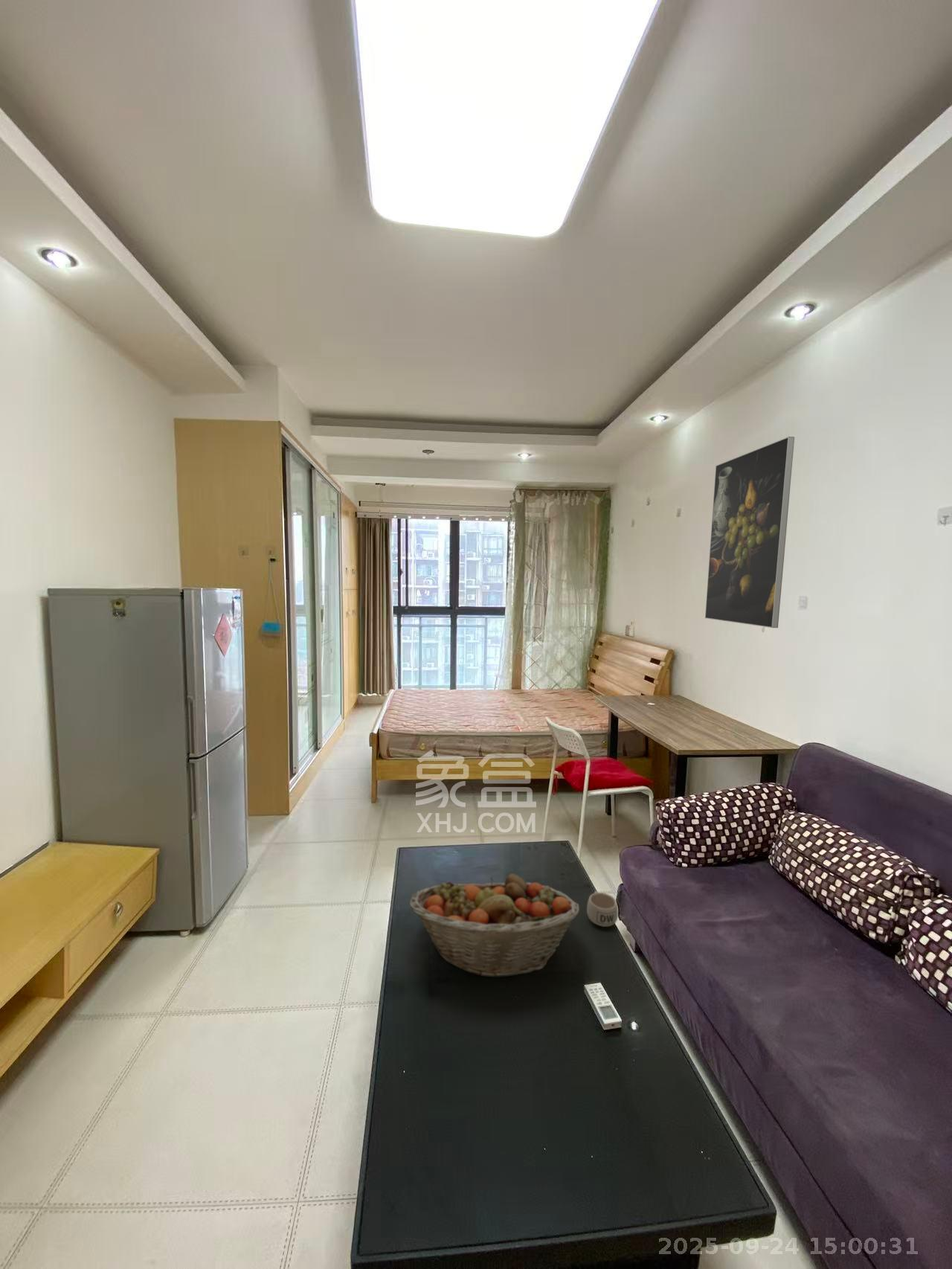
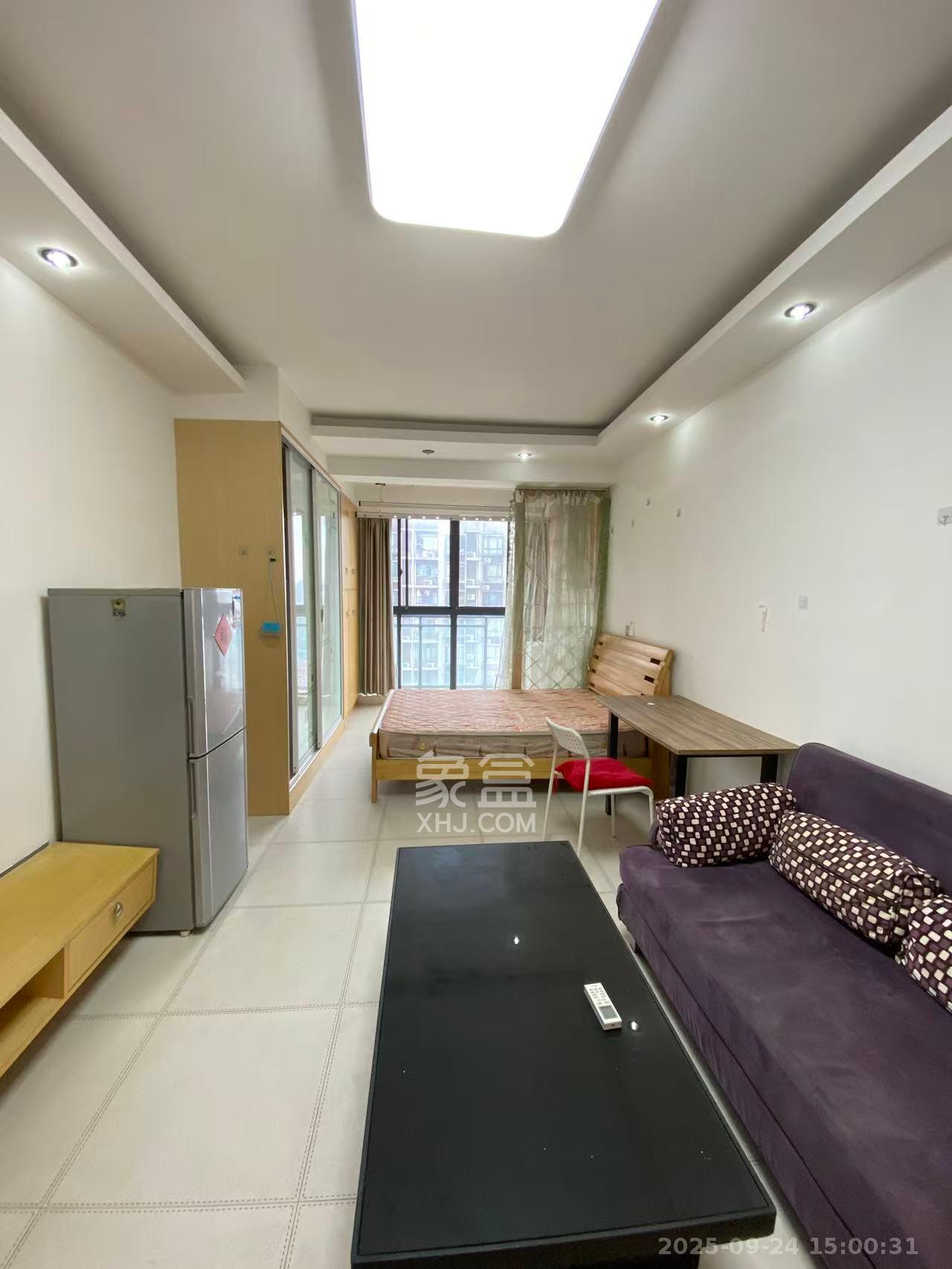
- fruit basket (493, 915)
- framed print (744, 539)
- mug (601, 908)
